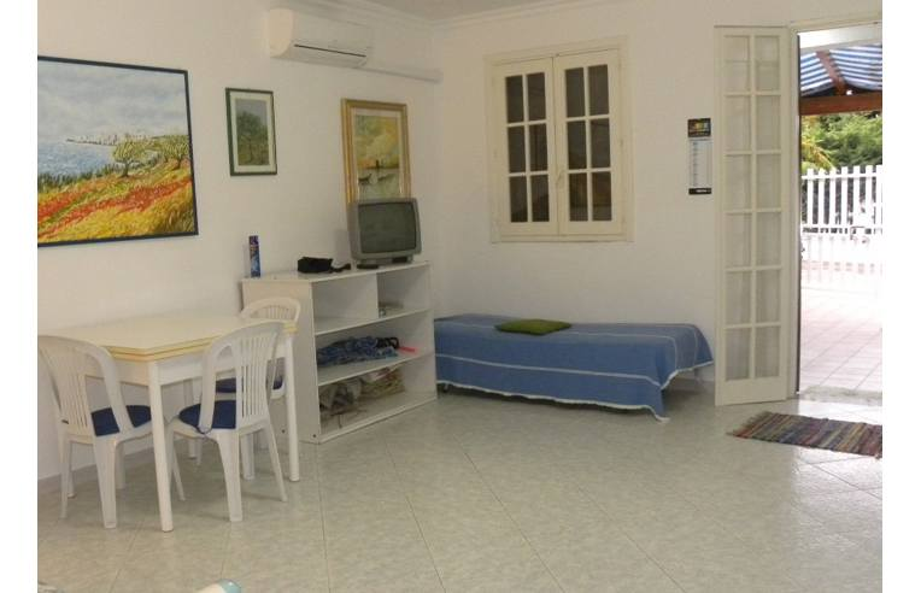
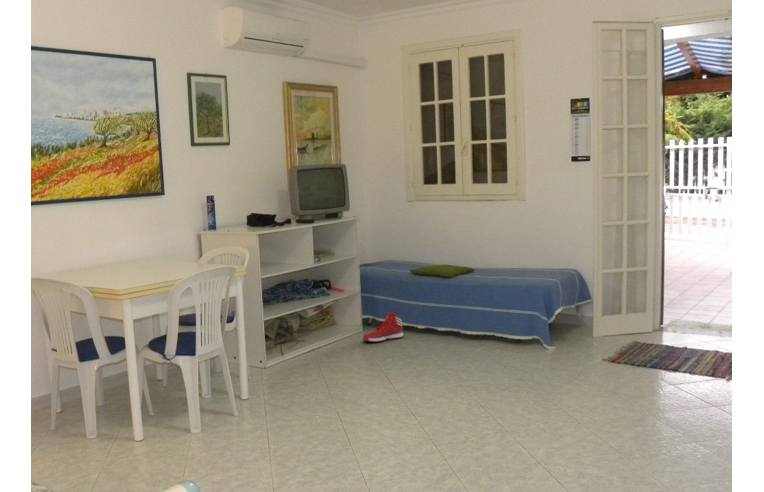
+ sneaker (383, 326)
